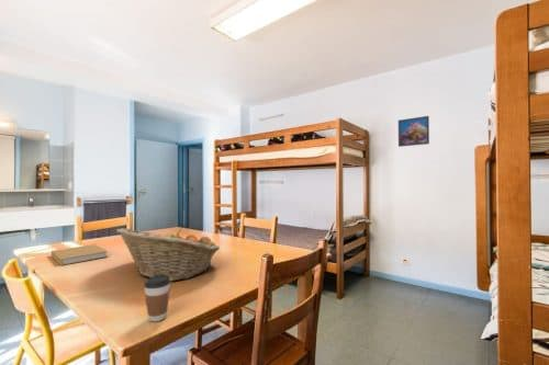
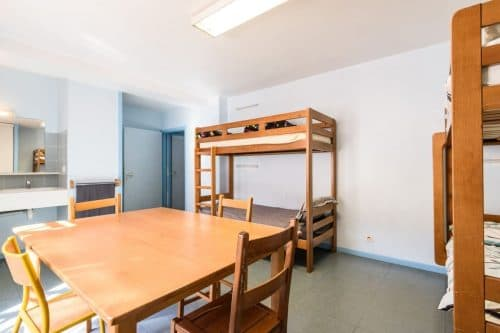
- coffee cup (157, 297)
- book (79, 253)
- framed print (413, 132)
- fruit basket (169, 247)
